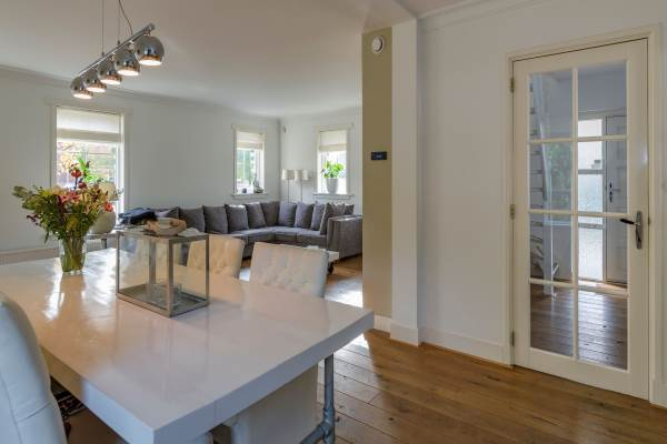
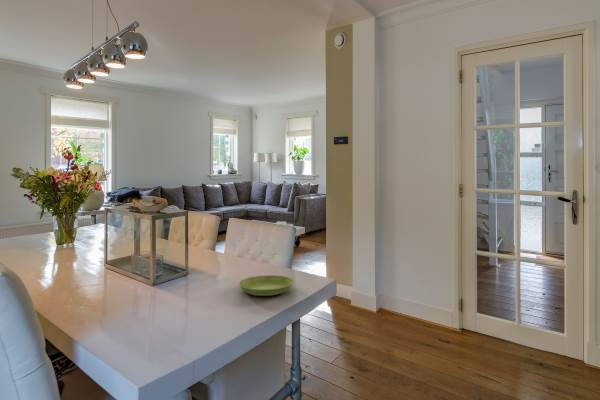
+ saucer (266, 285)
